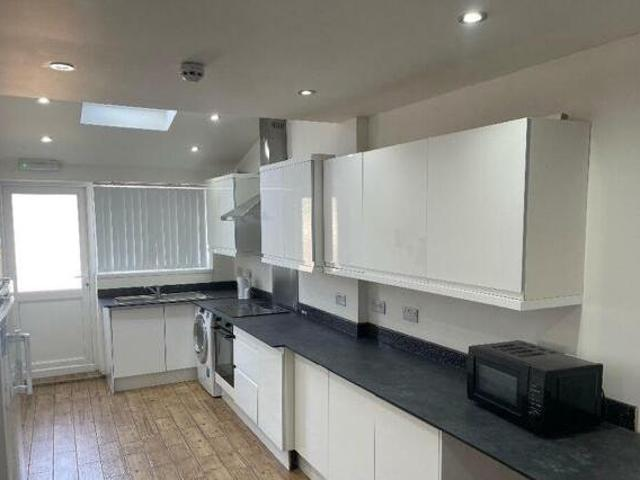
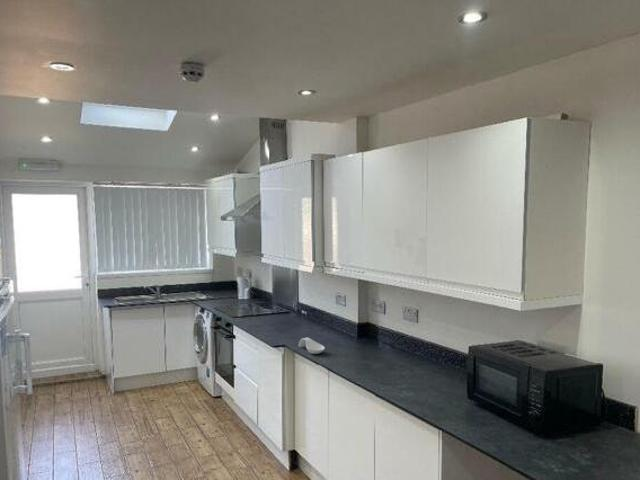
+ spoon rest (310, 345)
